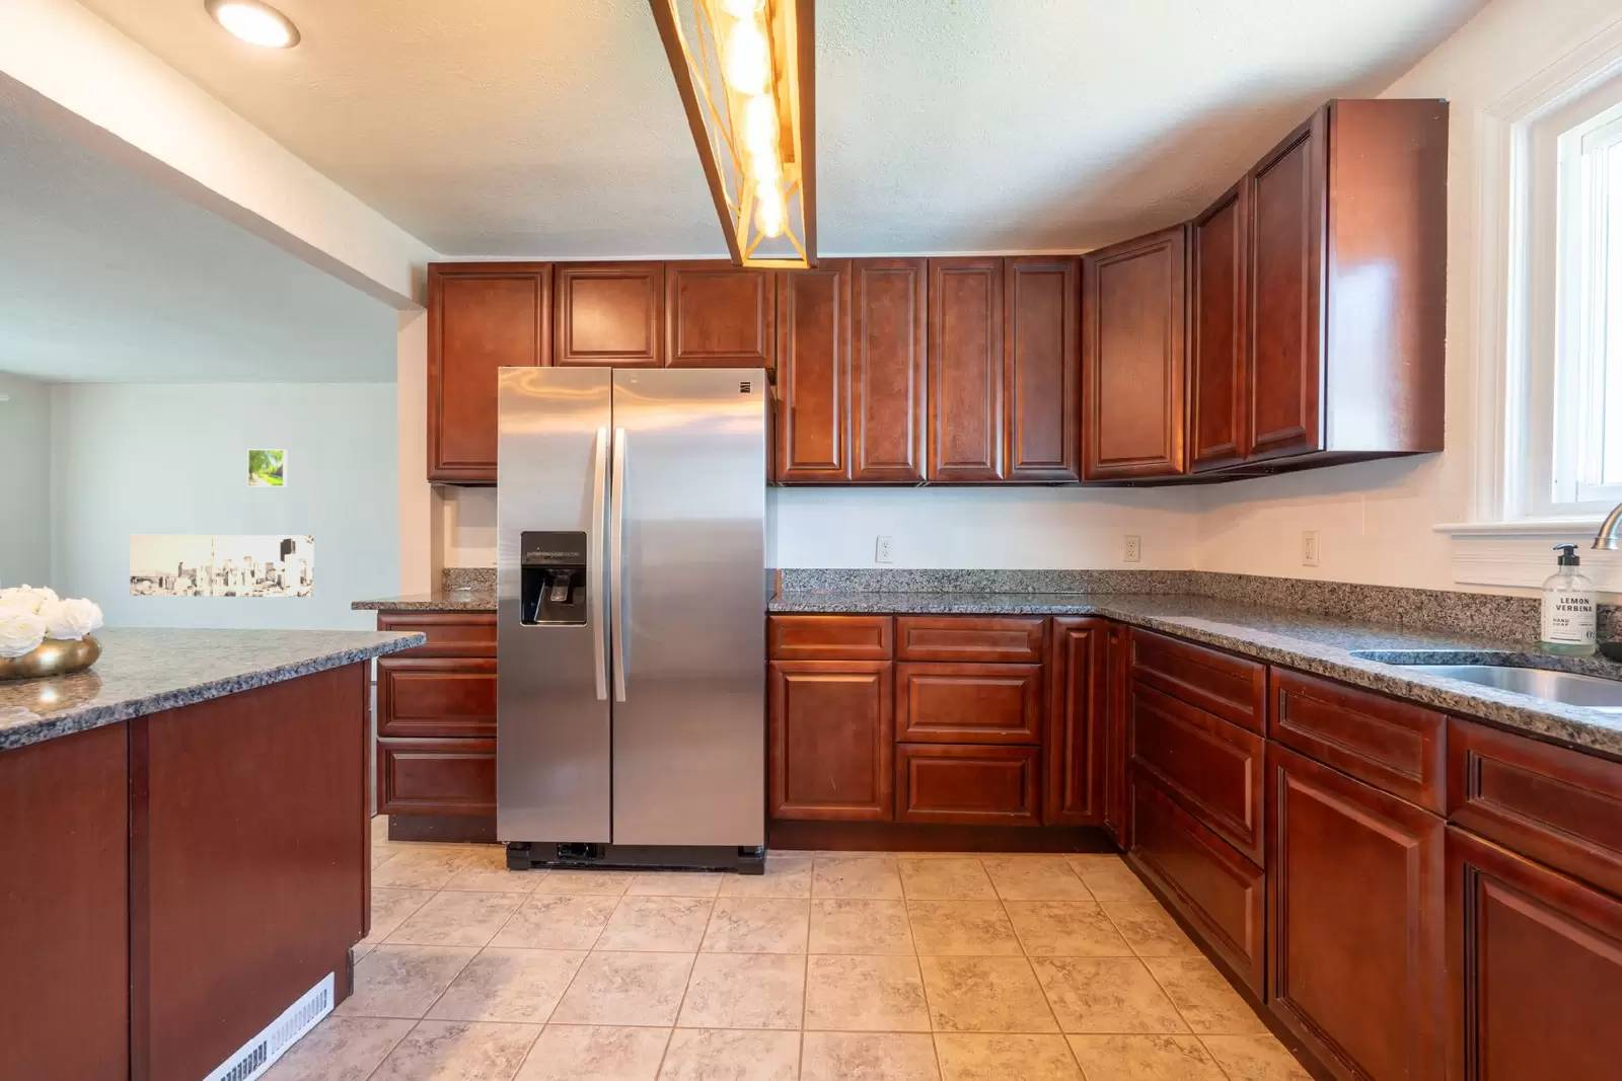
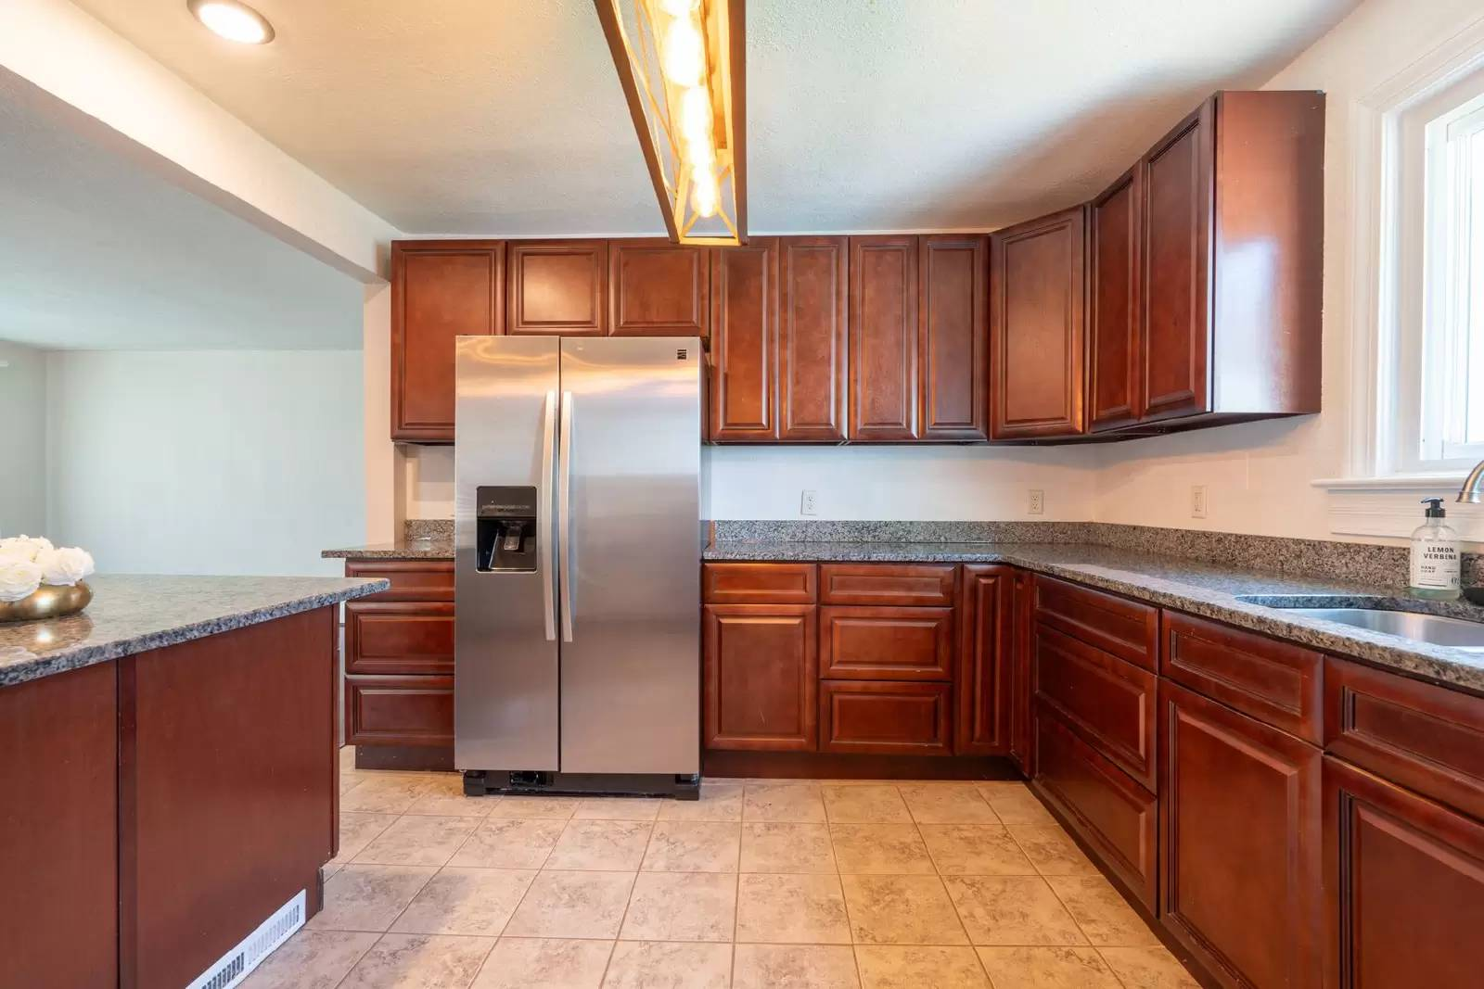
- wall art (221, 566)
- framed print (267, 468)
